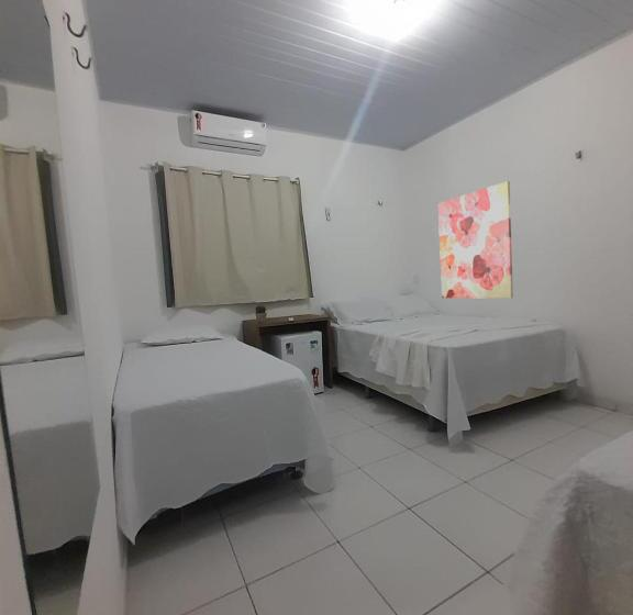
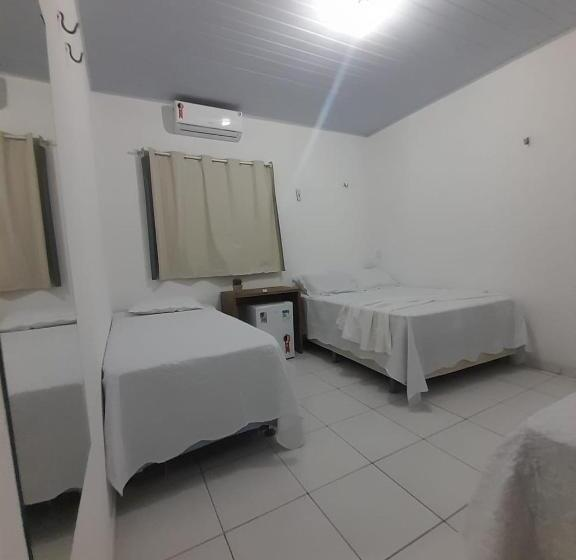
- wall art (471, 246)
